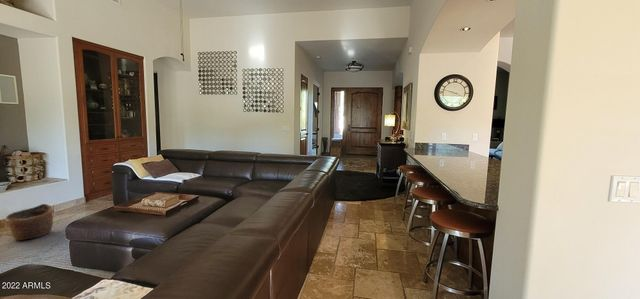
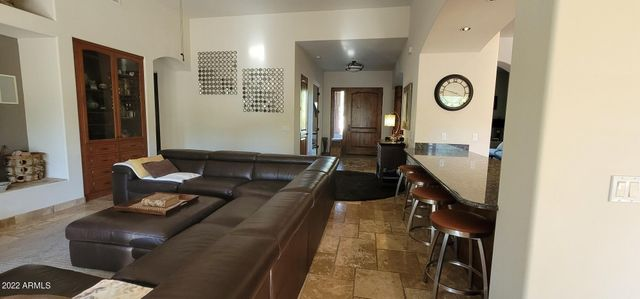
- basket (31, 222)
